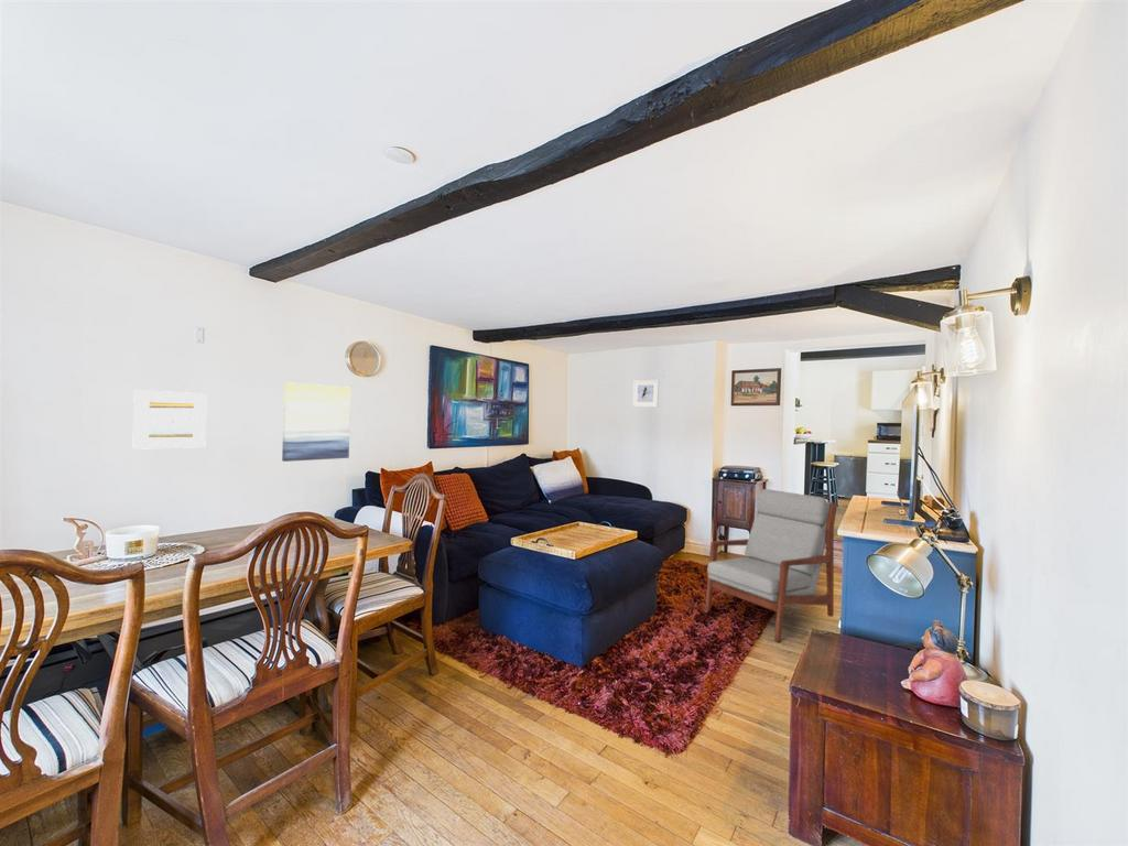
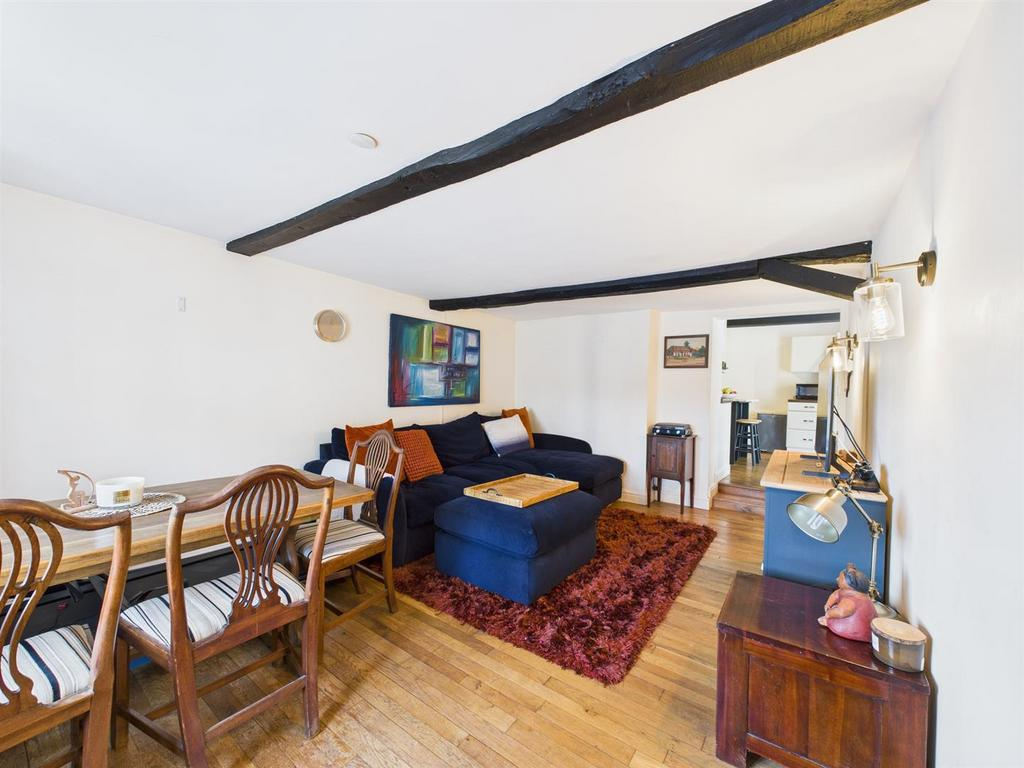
- wall art (317, 422)
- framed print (646, 393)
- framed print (171, 420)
- armchair (769, 554)
